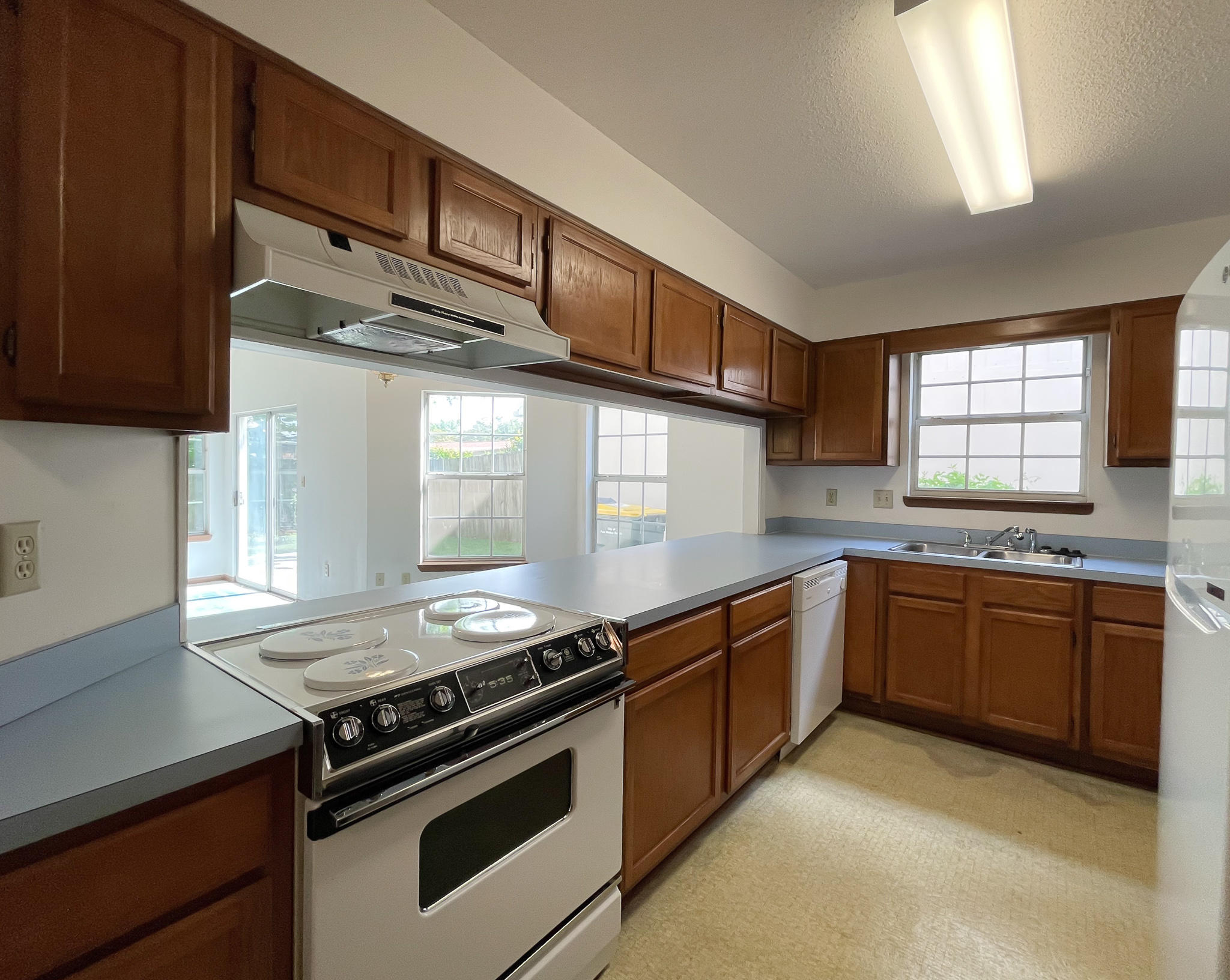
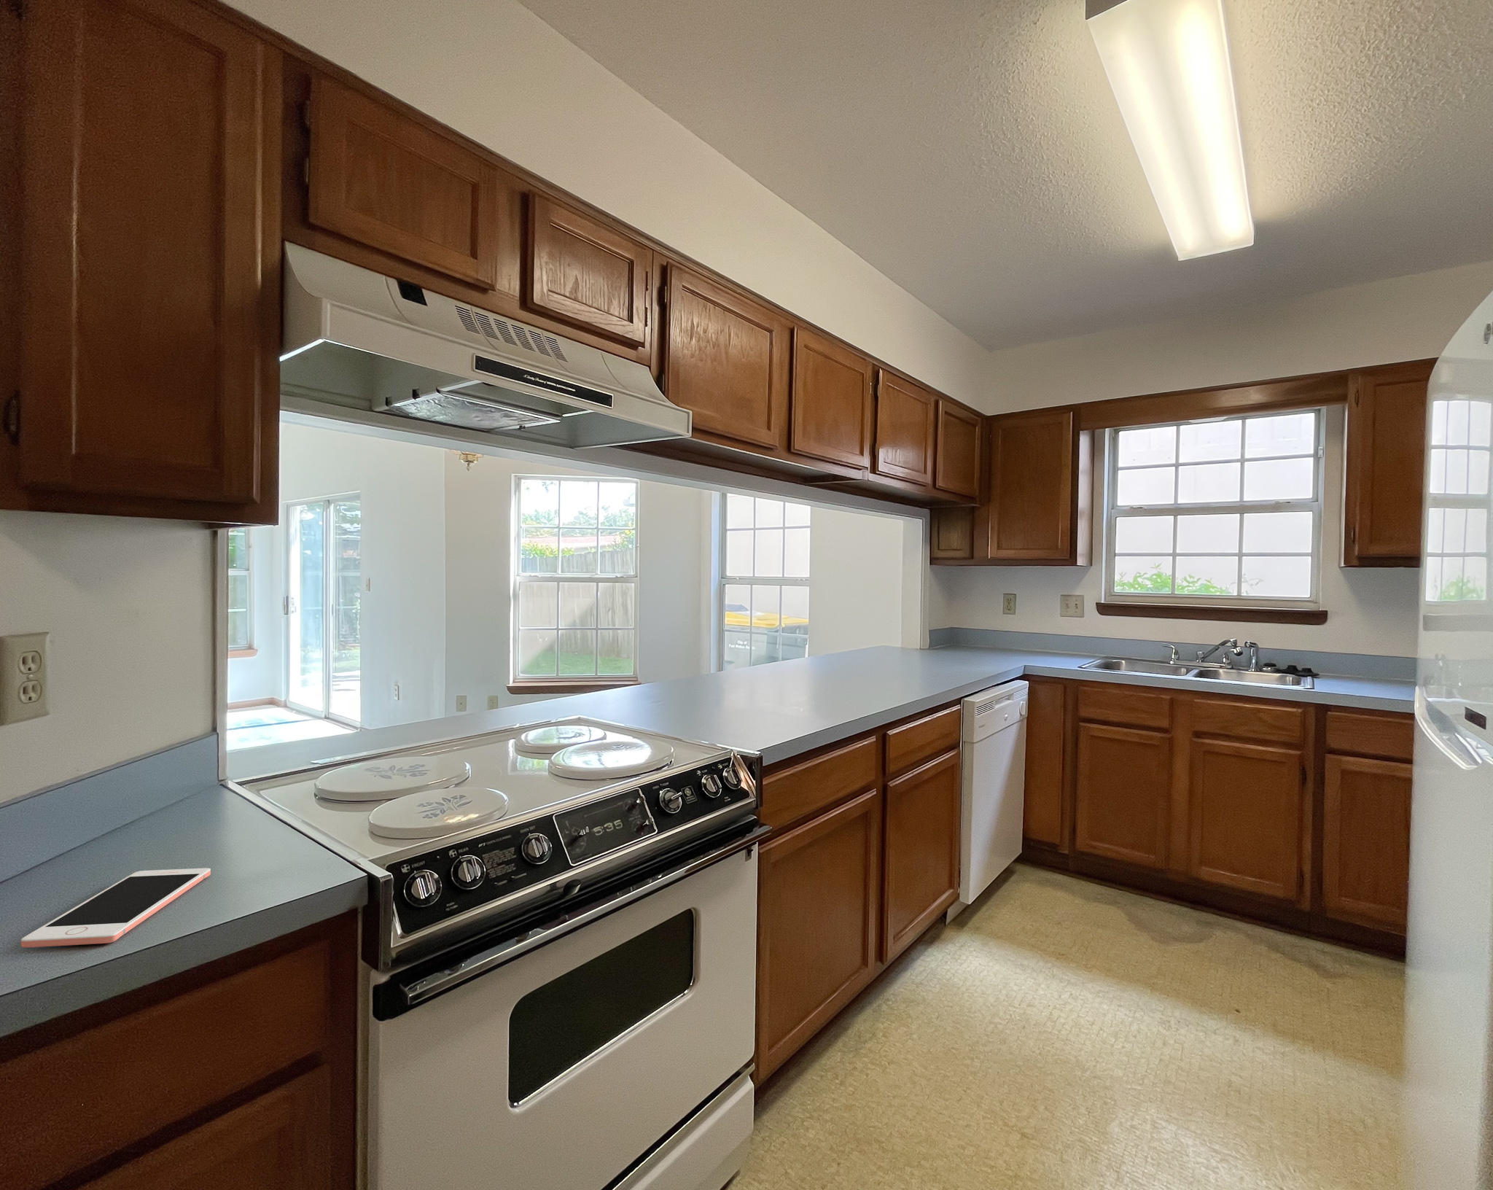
+ cell phone (126, 903)
